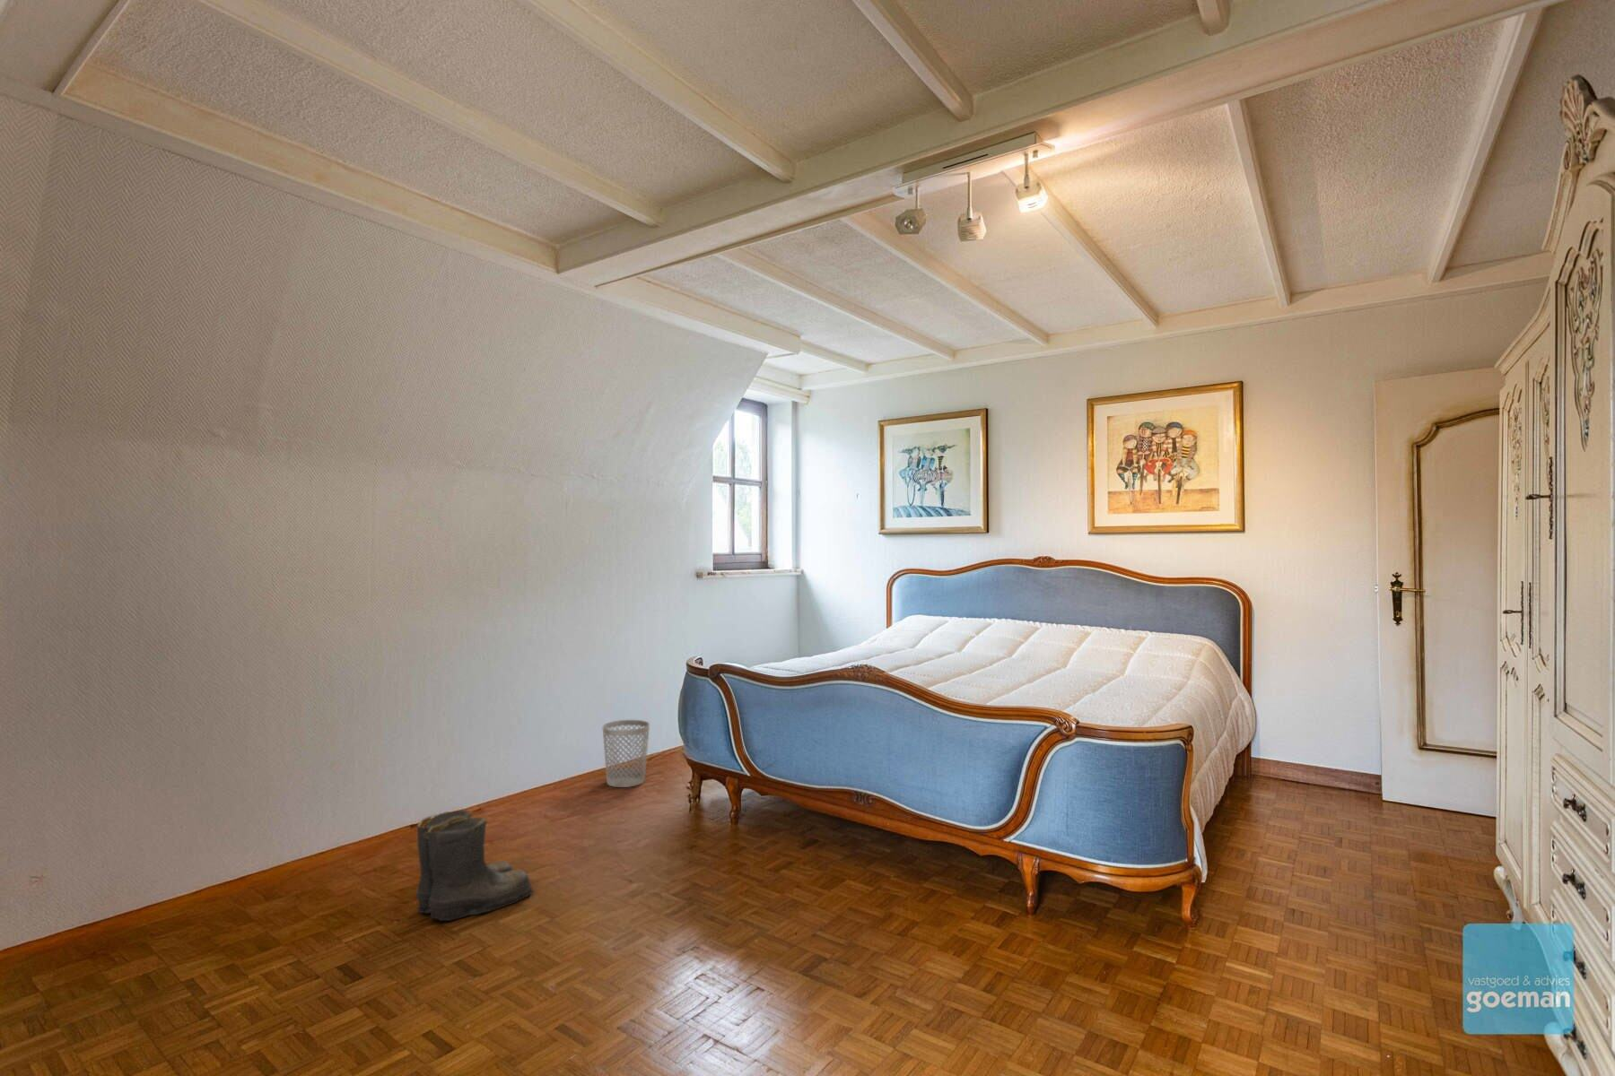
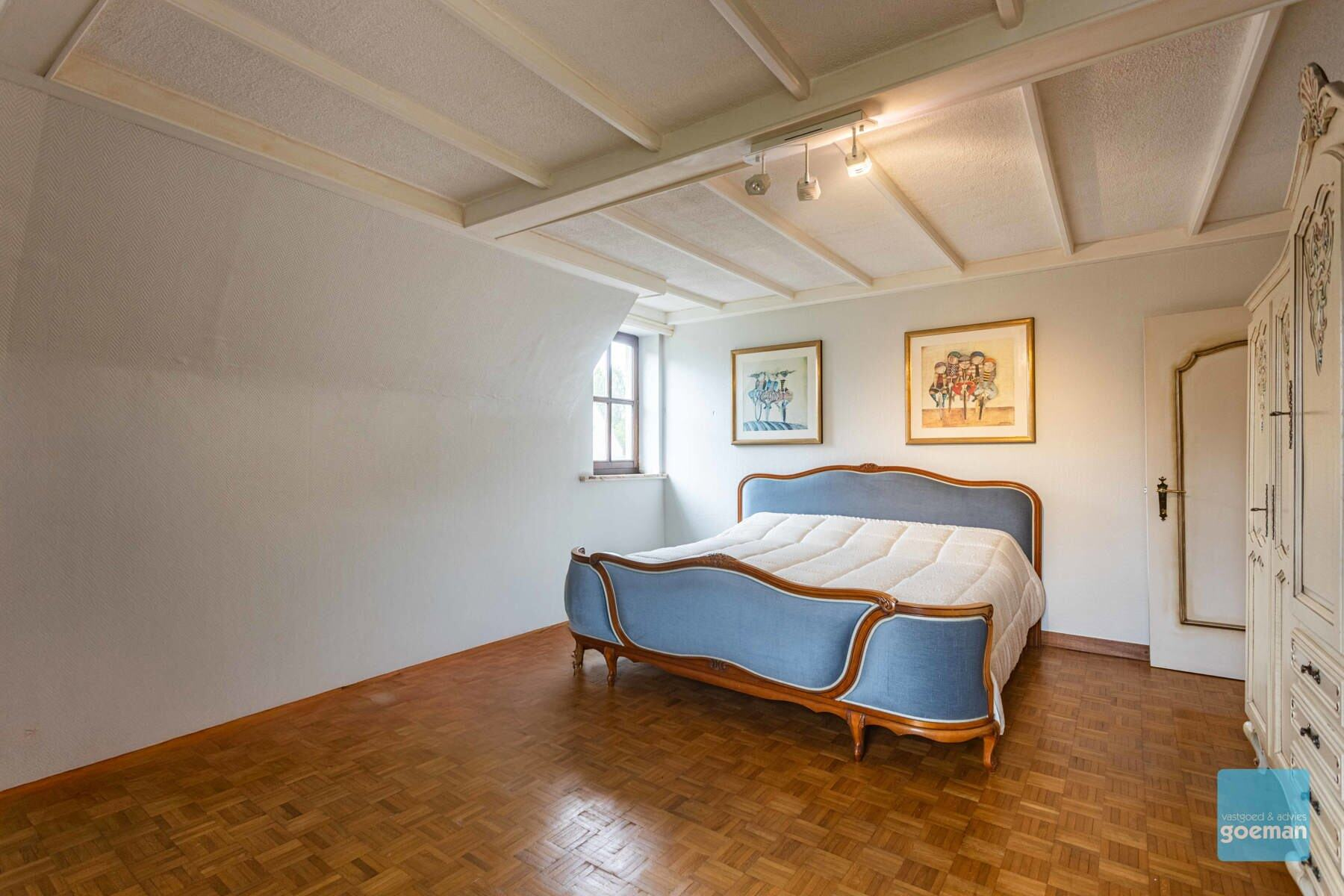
- wastebasket (625, 753)
- boots (475, 856)
